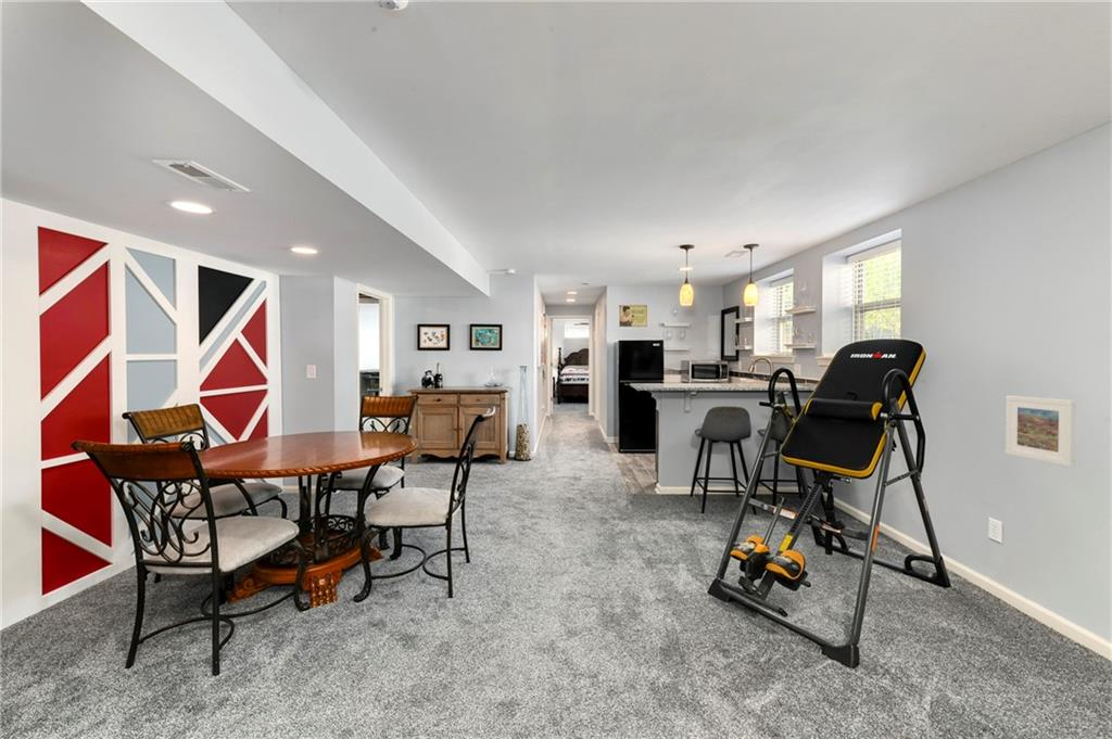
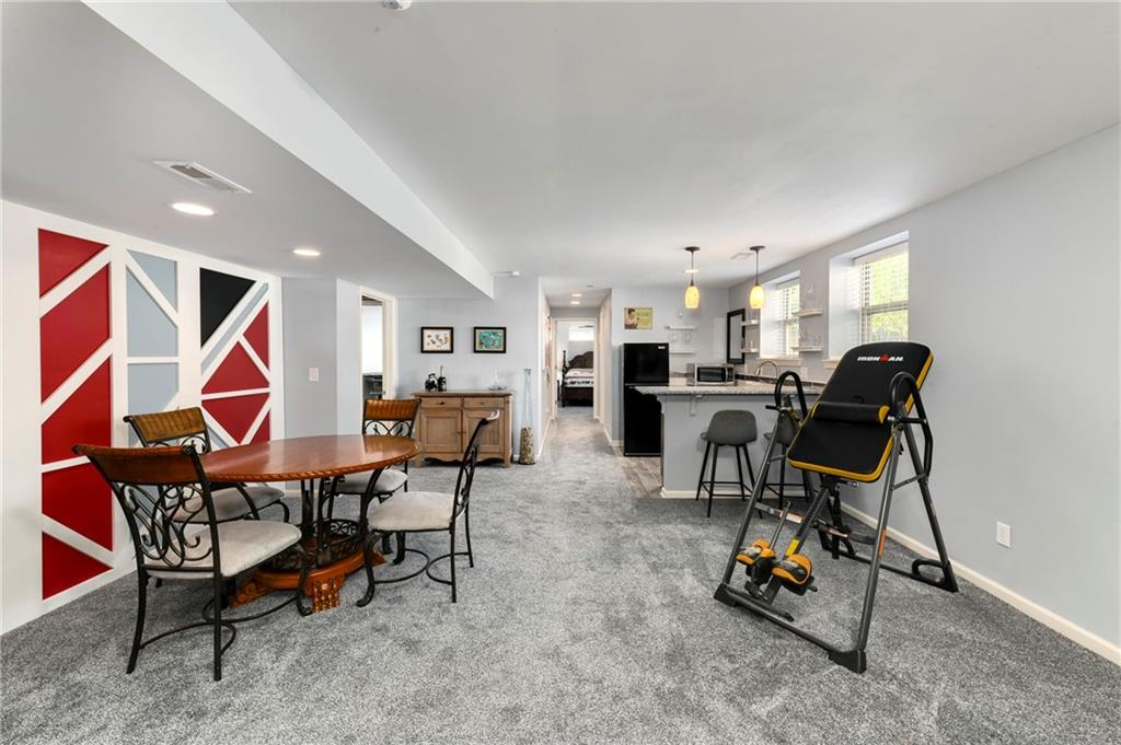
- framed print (1038, 429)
